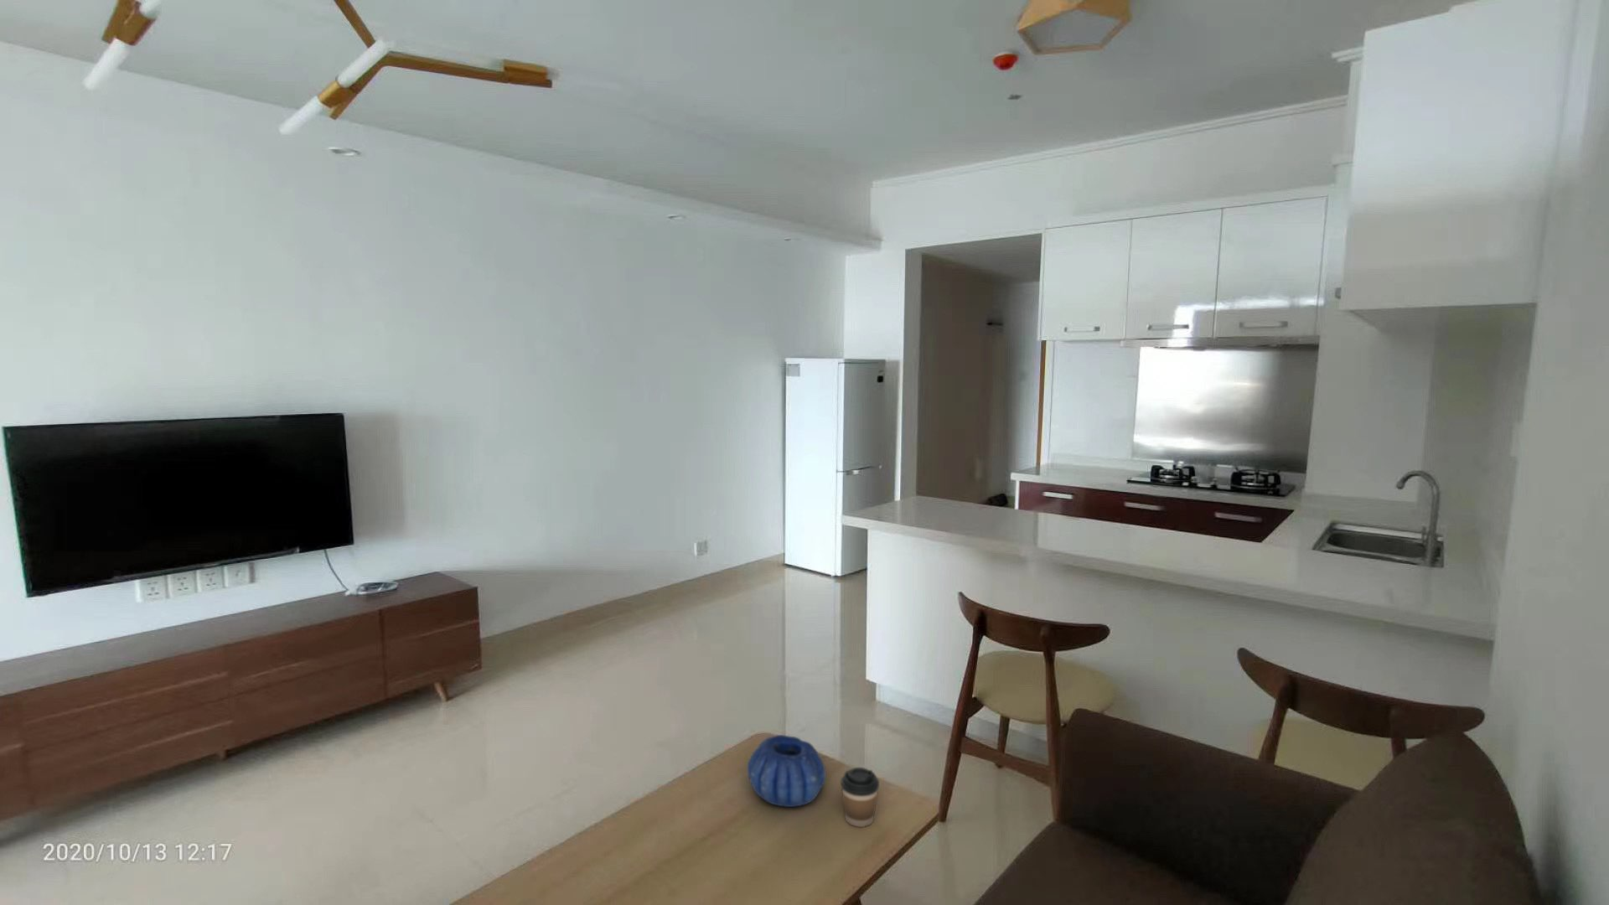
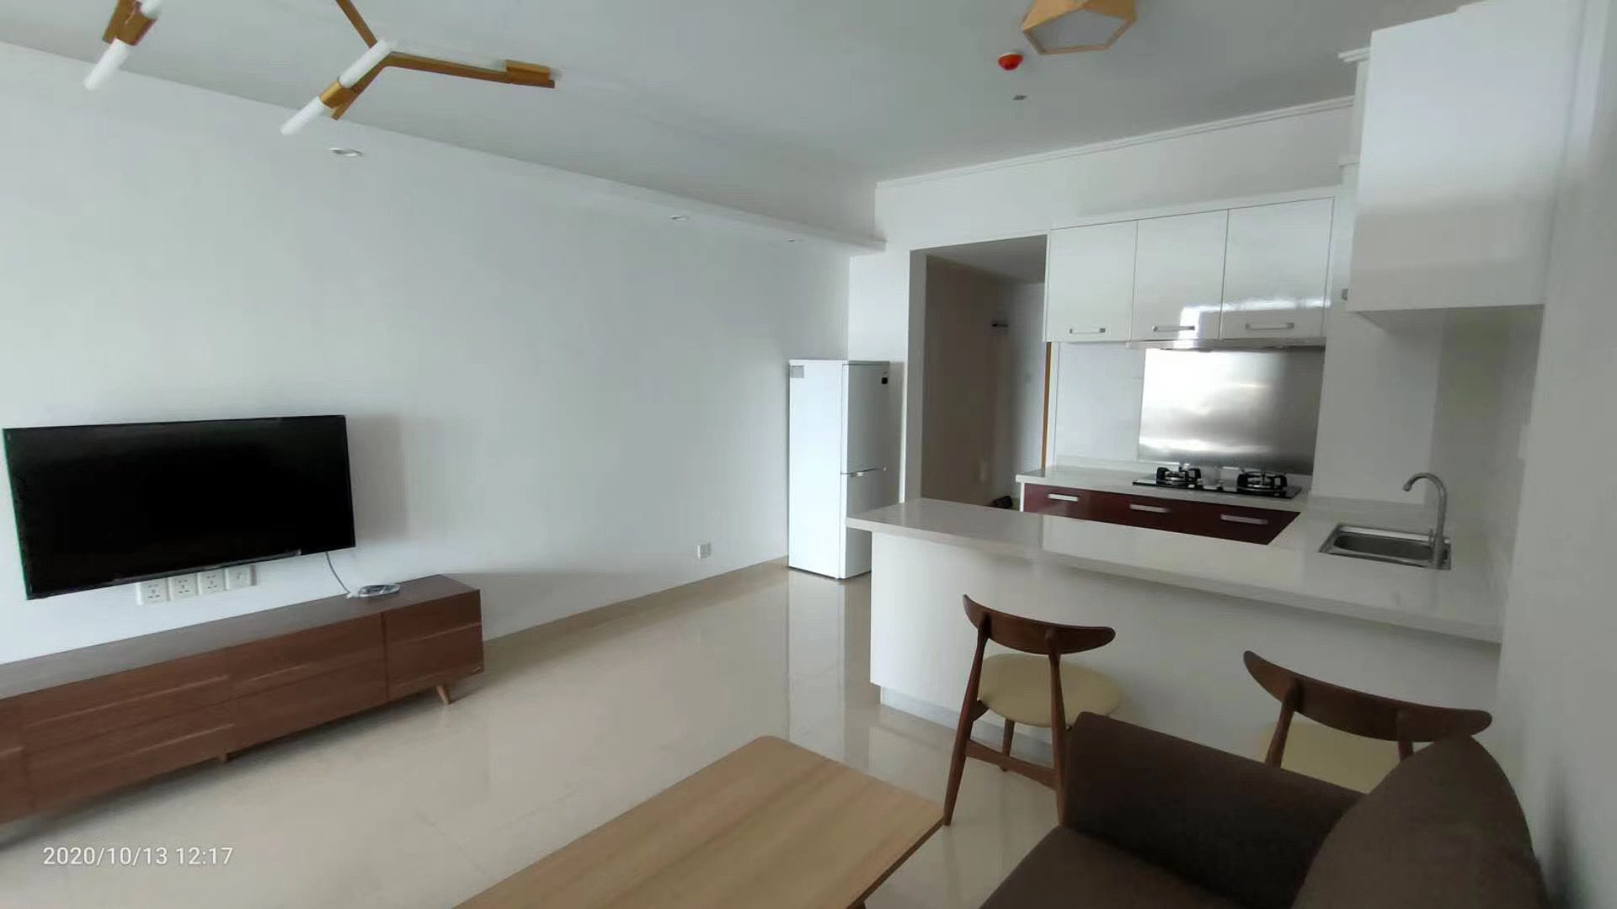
- decorative bowl (786, 768)
- coffee cup (859, 793)
